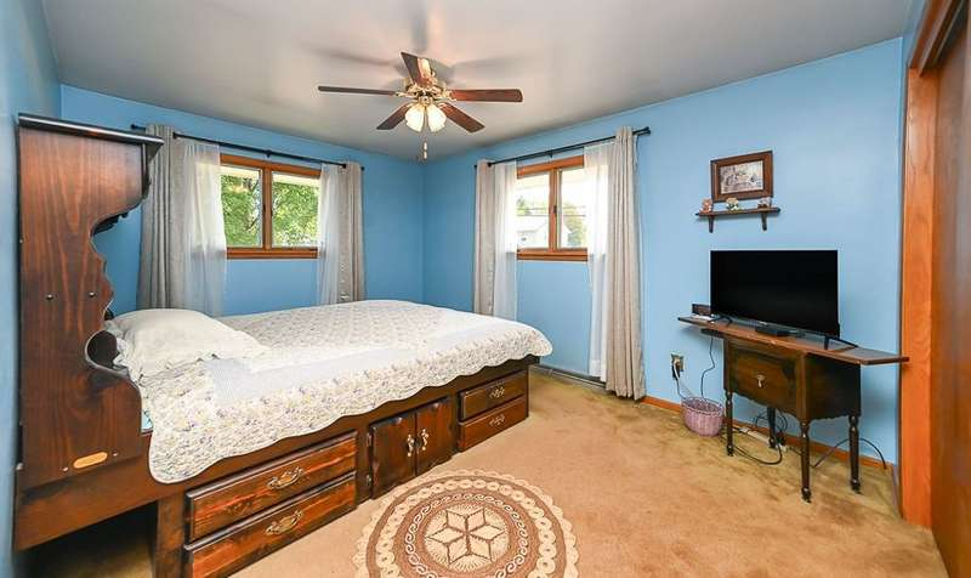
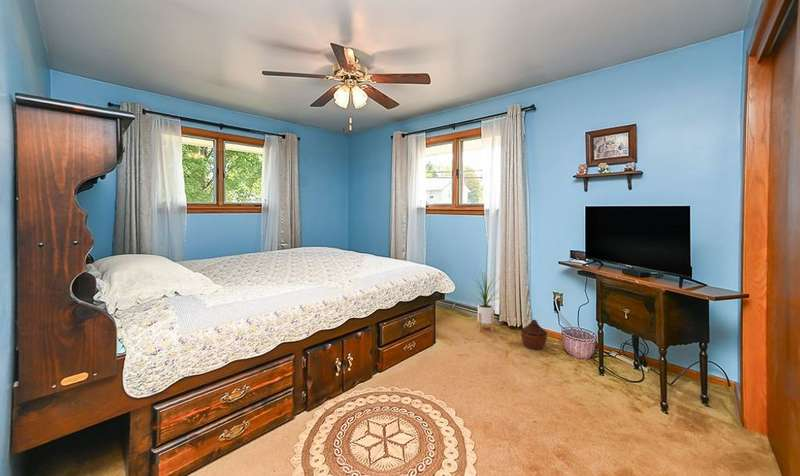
+ house plant (486, 298)
+ woven basket (534, 333)
